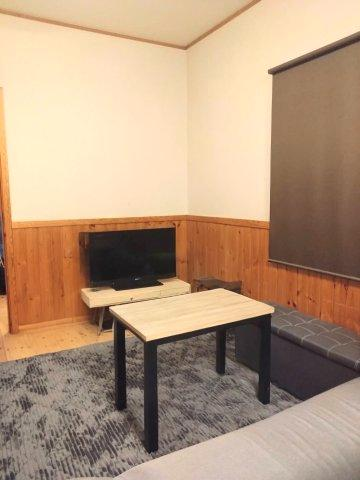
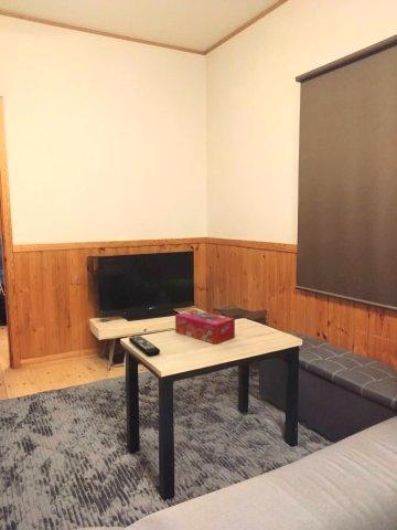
+ remote control (143, 344)
+ tissue box (204, 326)
